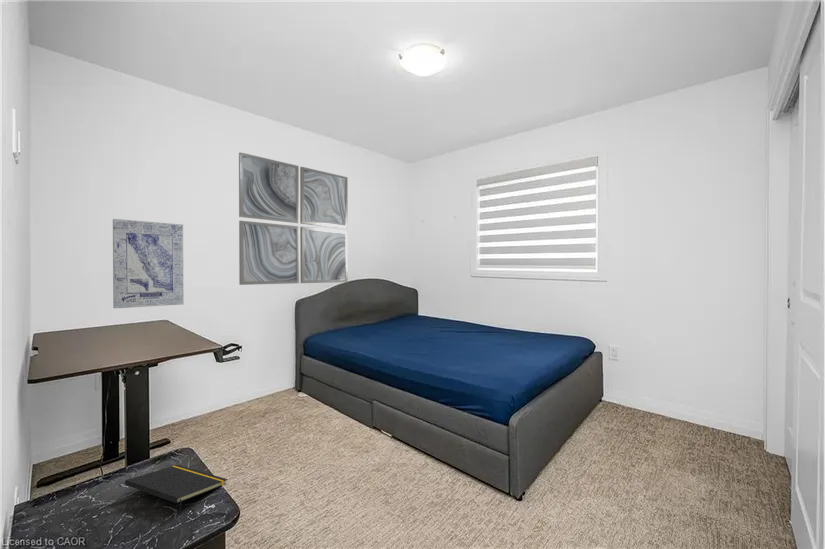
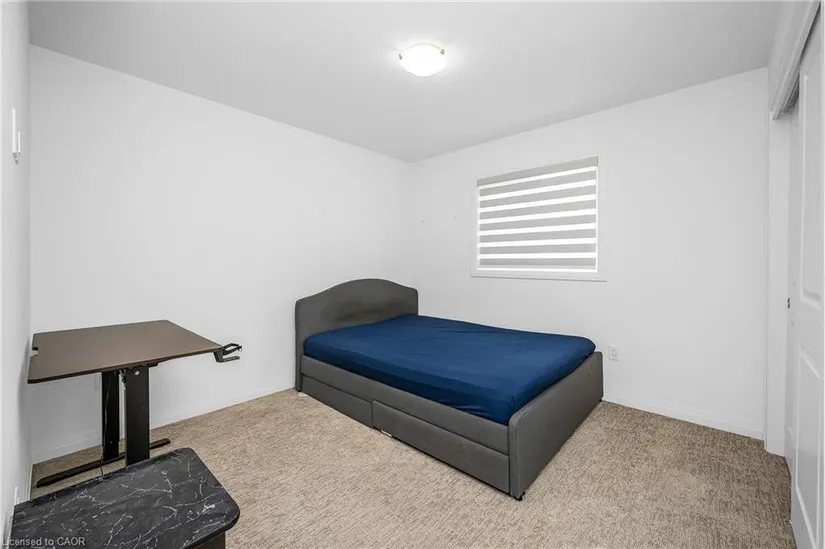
- wall art (150, 264)
- wall art (300, 223)
- notepad (177, 482)
